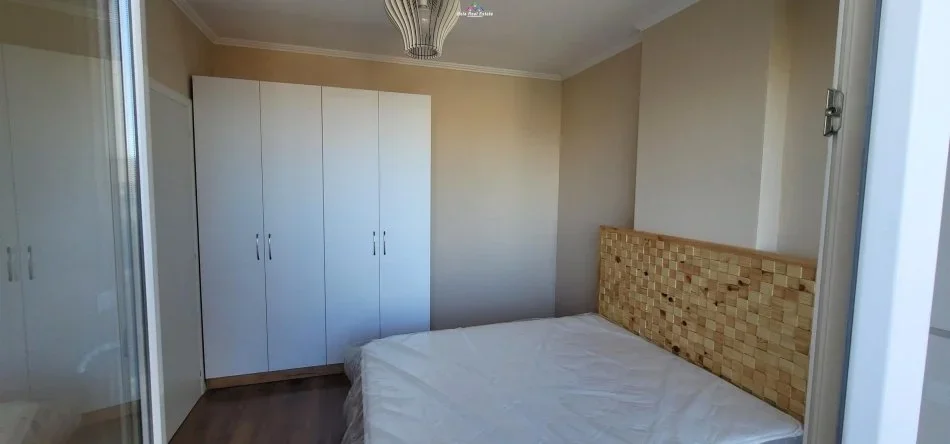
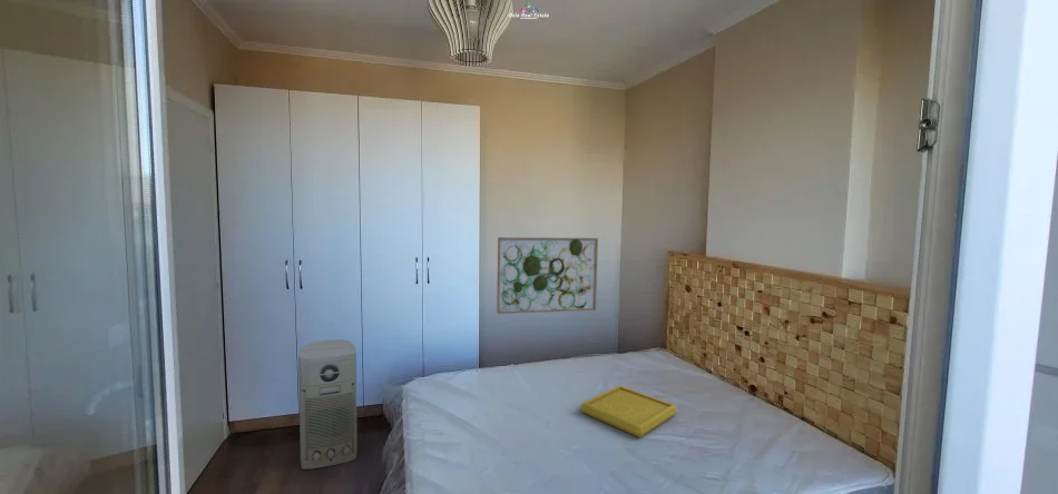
+ air purifier (327, 399)
+ wall art (548, 275)
+ serving tray (628, 408)
